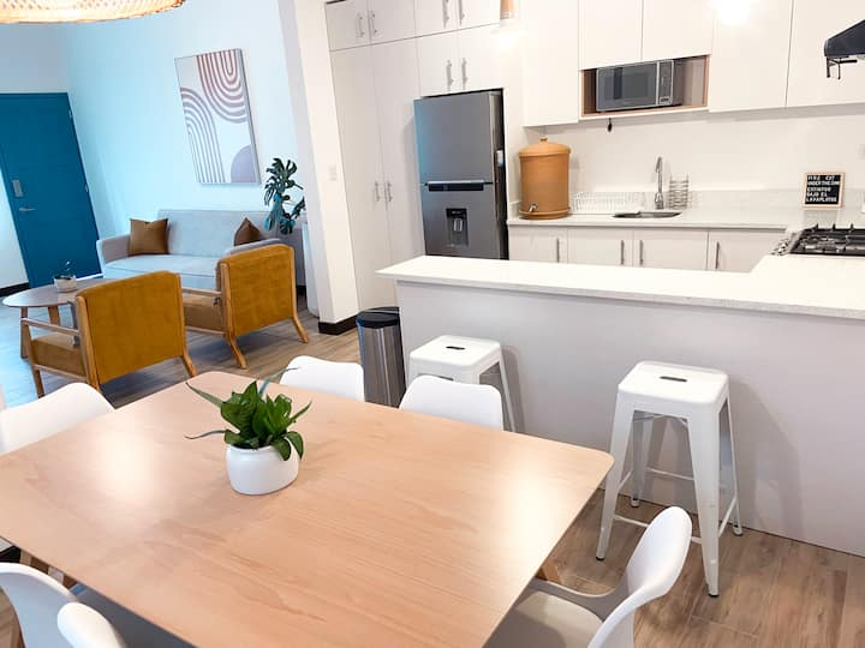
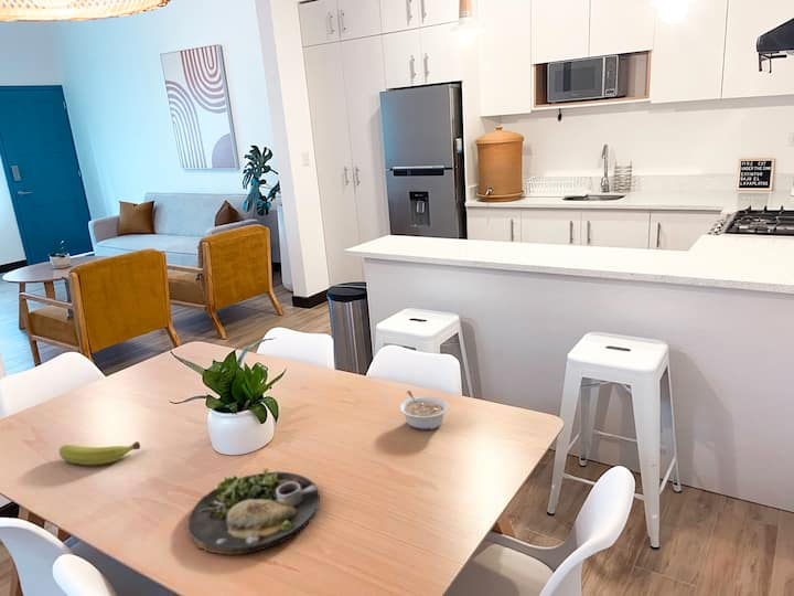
+ dinner plate (254, 499)
+ legume (421, 412)
+ fruit (95, 449)
